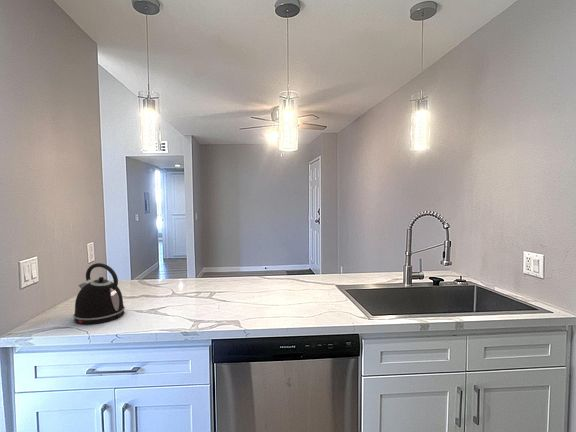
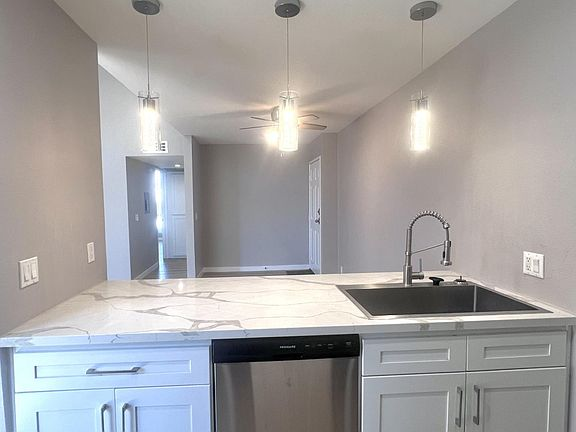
- kettle (99, 289)
